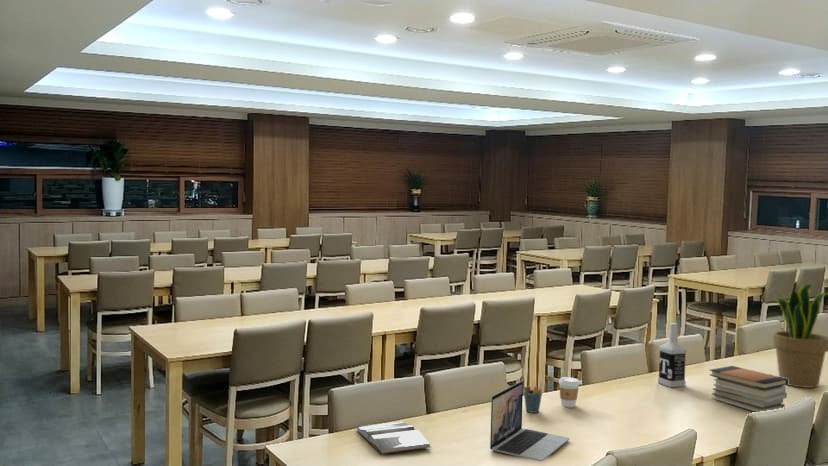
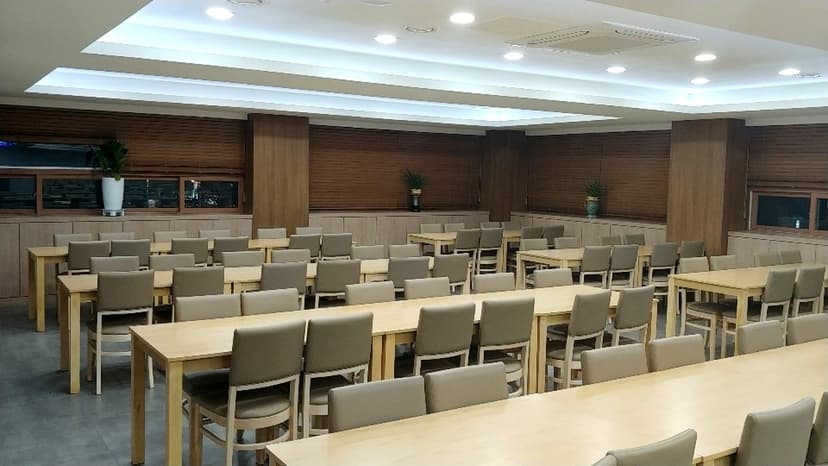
- pen holder (532, 396)
- potted plant (798, 333)
- coffee cup (568, 391)
- hardback book (392, 435)
- book stack (748, 389)
- vodka (672, 353)
- laptop (521, 419)
